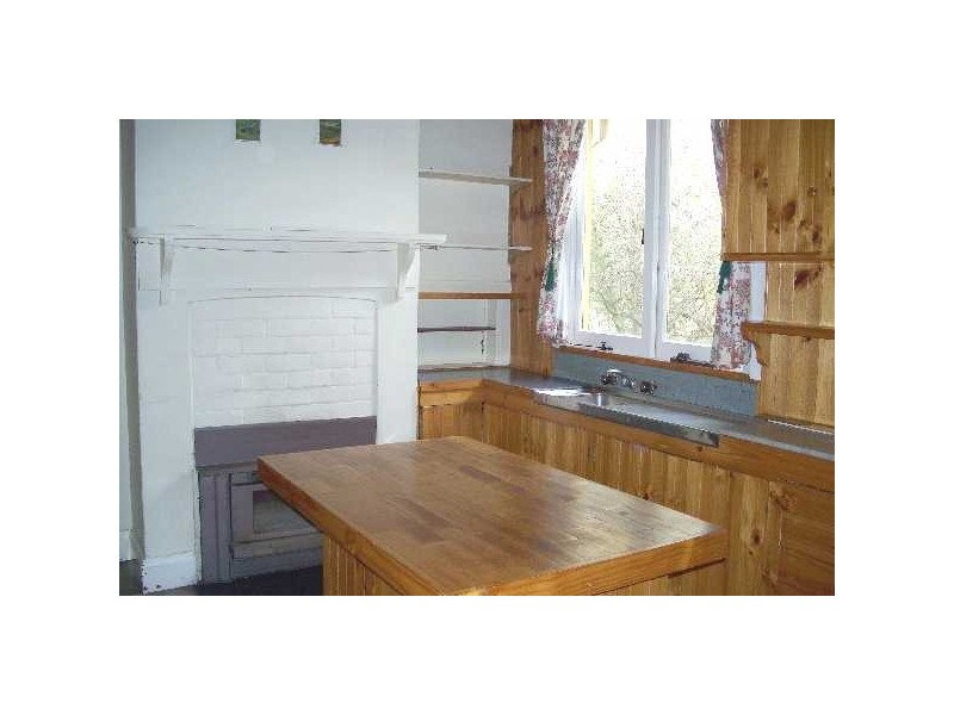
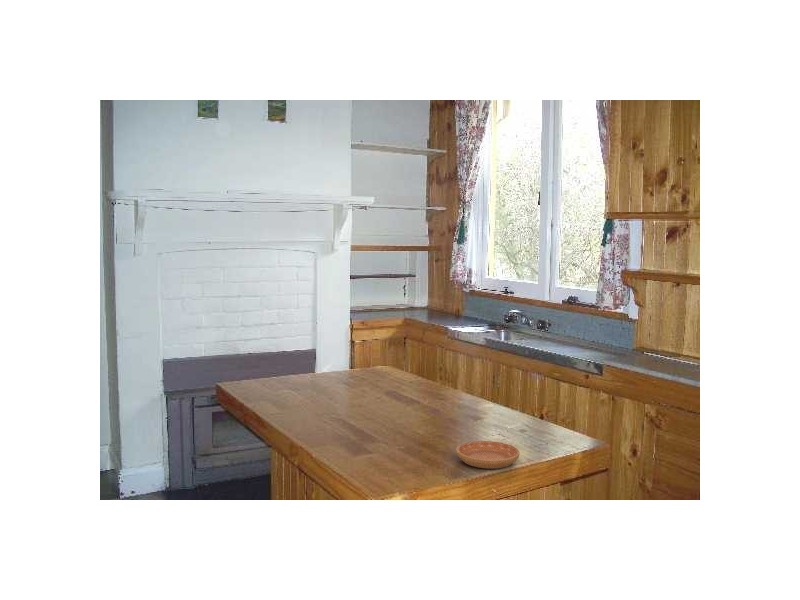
+ saucer (487, 455)
